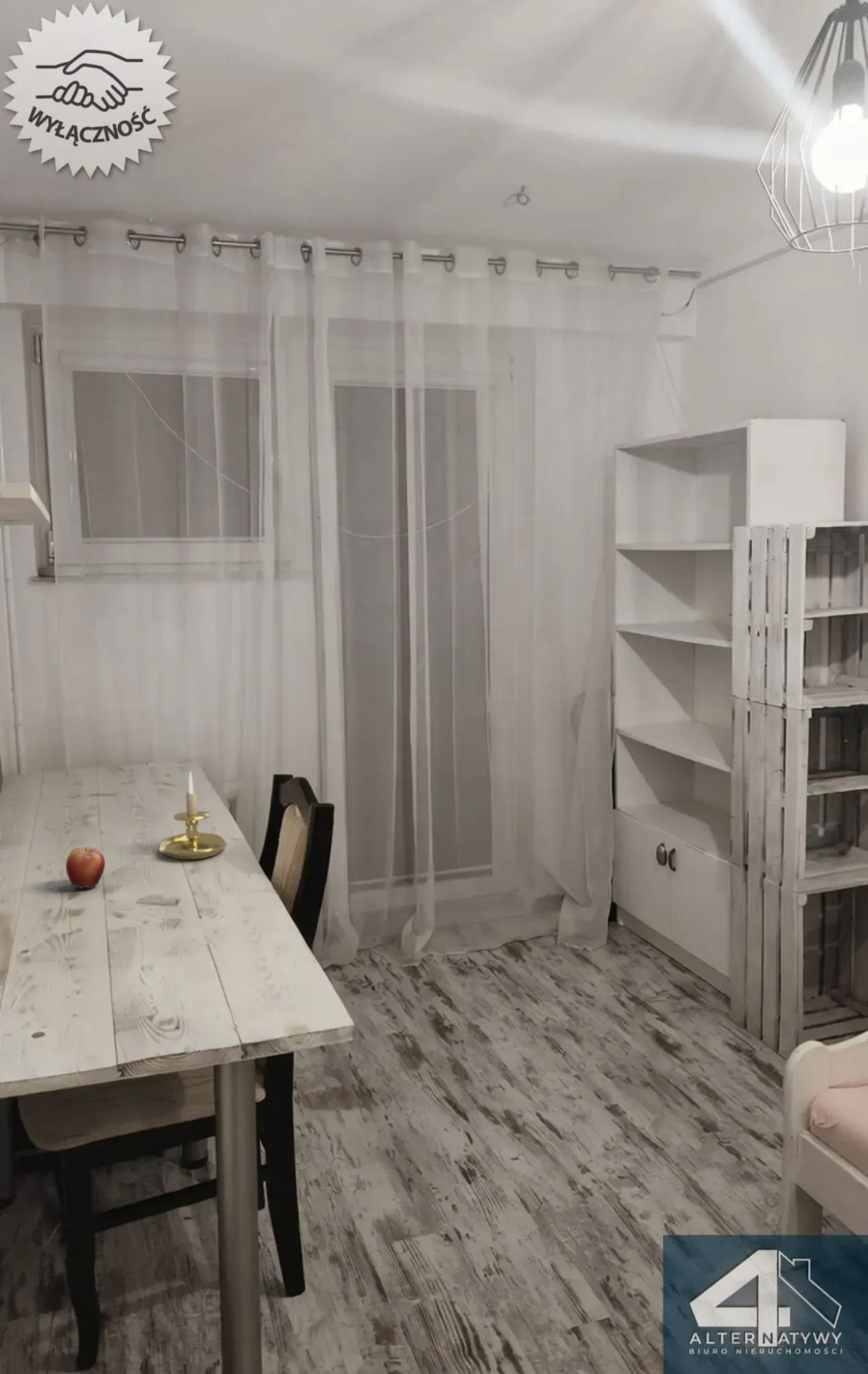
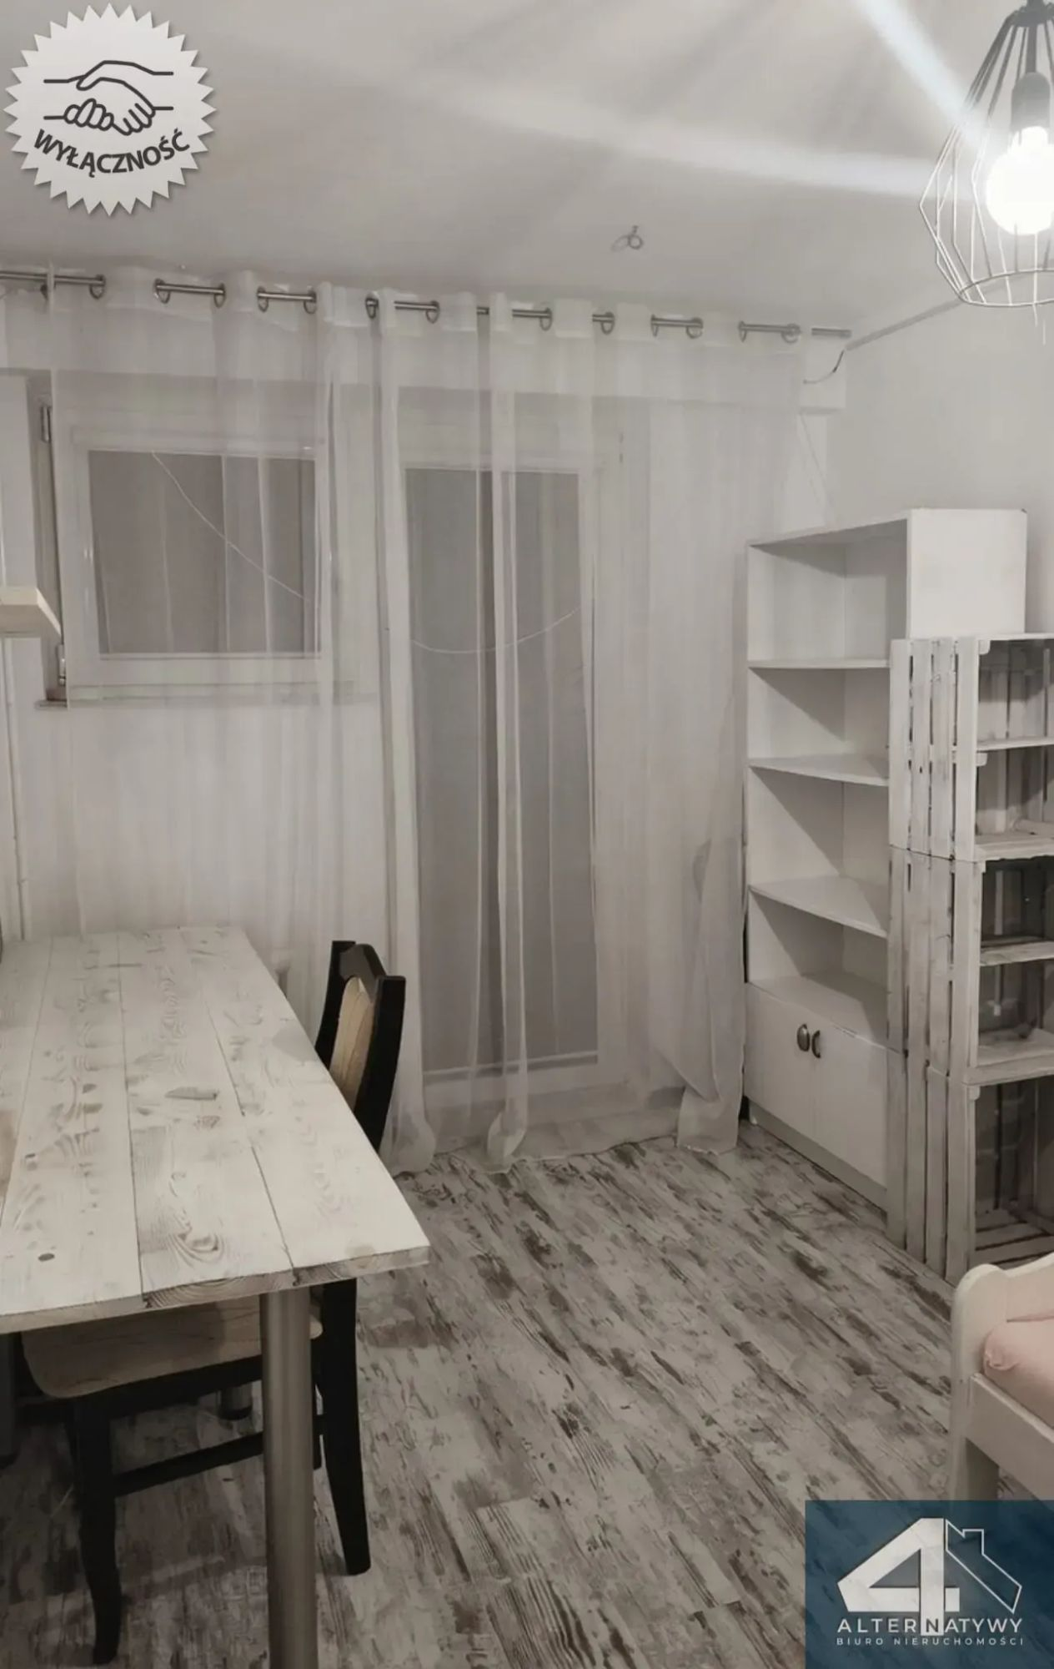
- apple (85, 867)
- candle holder (191, 810)
